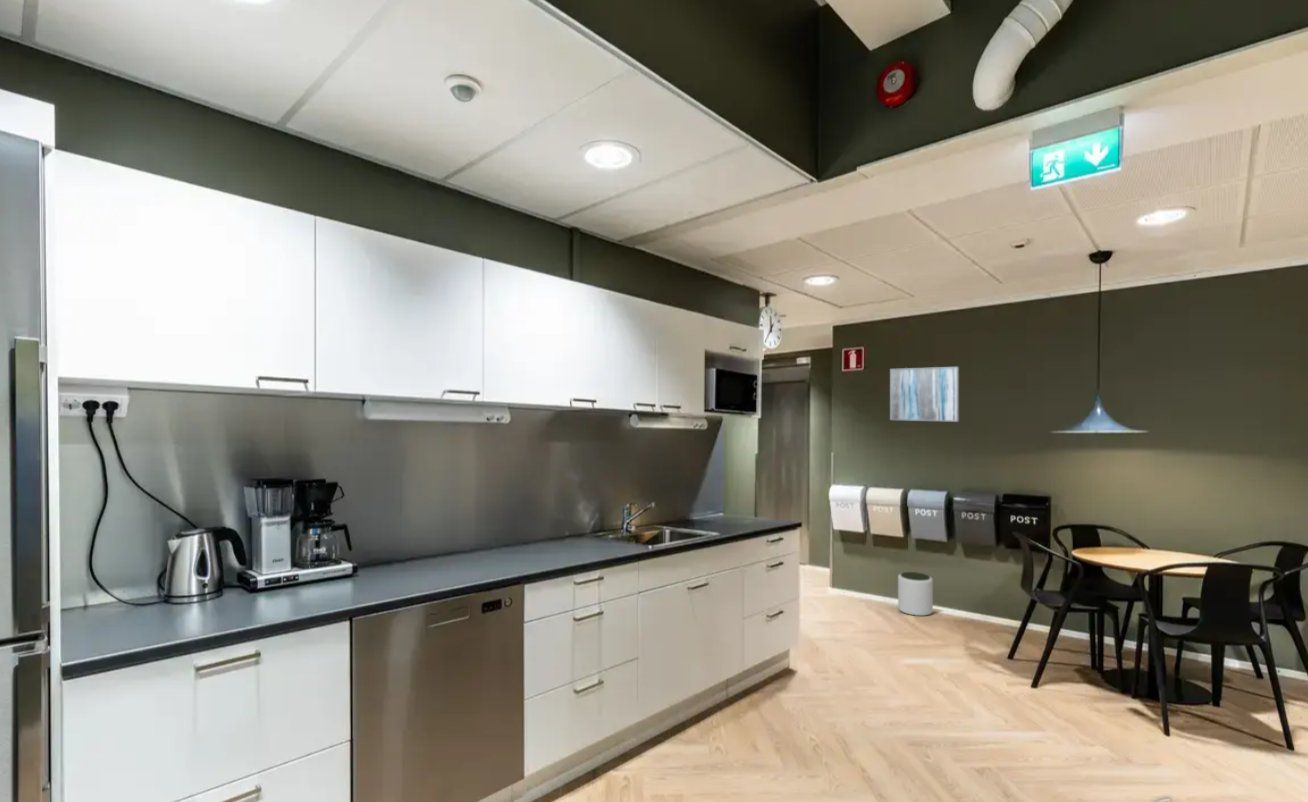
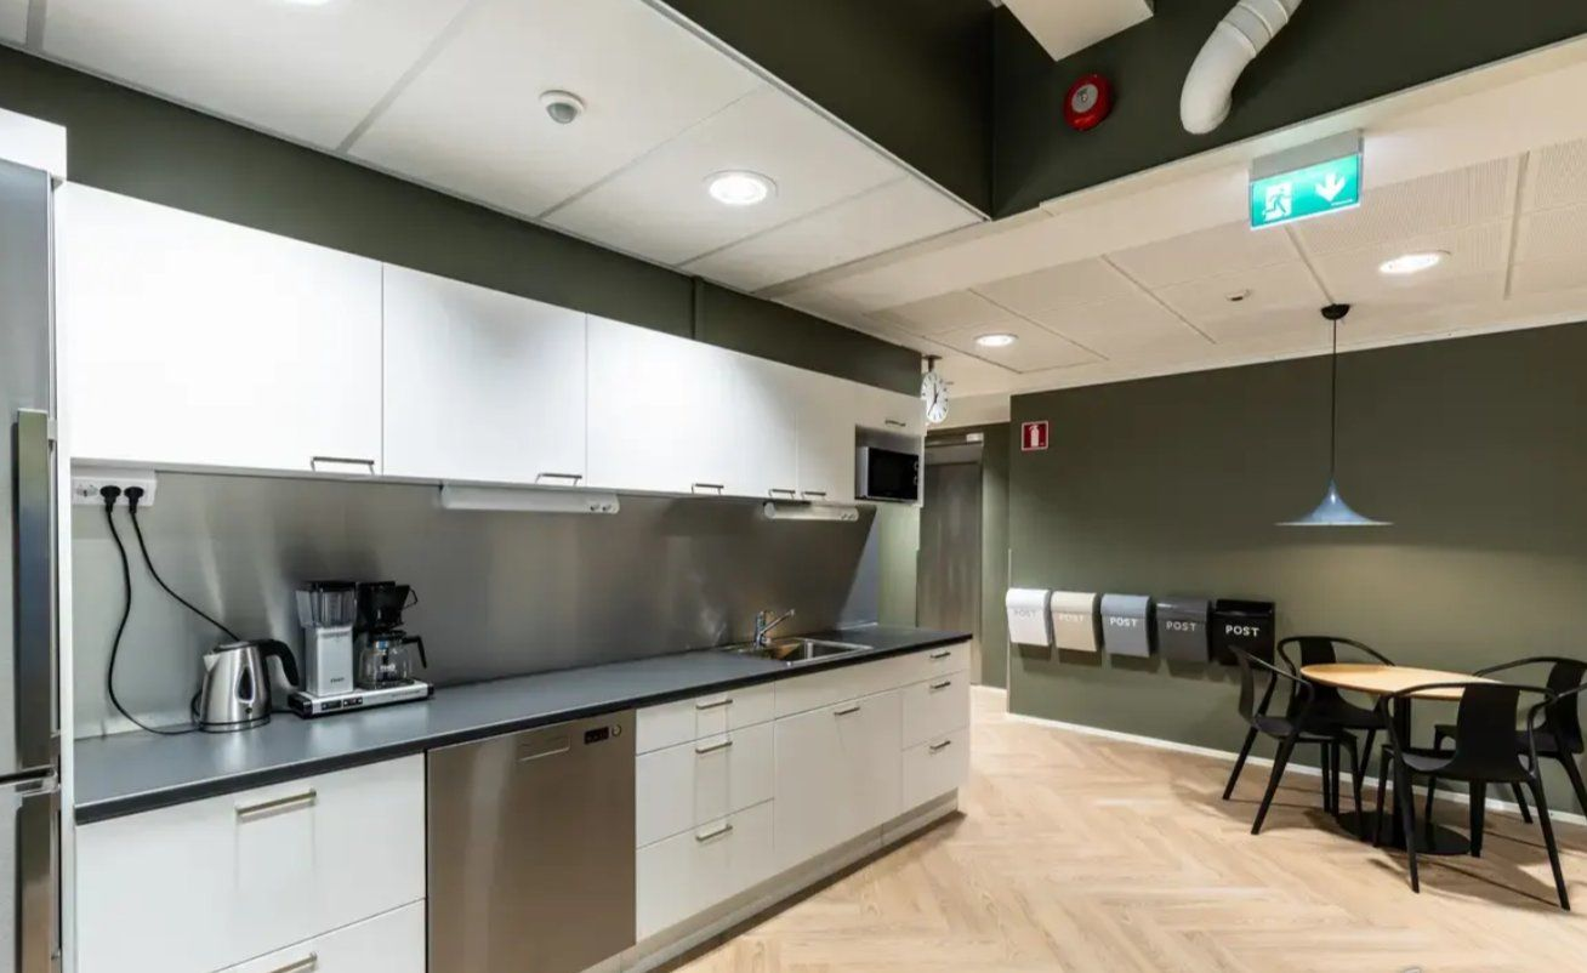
- wall art (923, 394)
- plant pot (915, 593)
